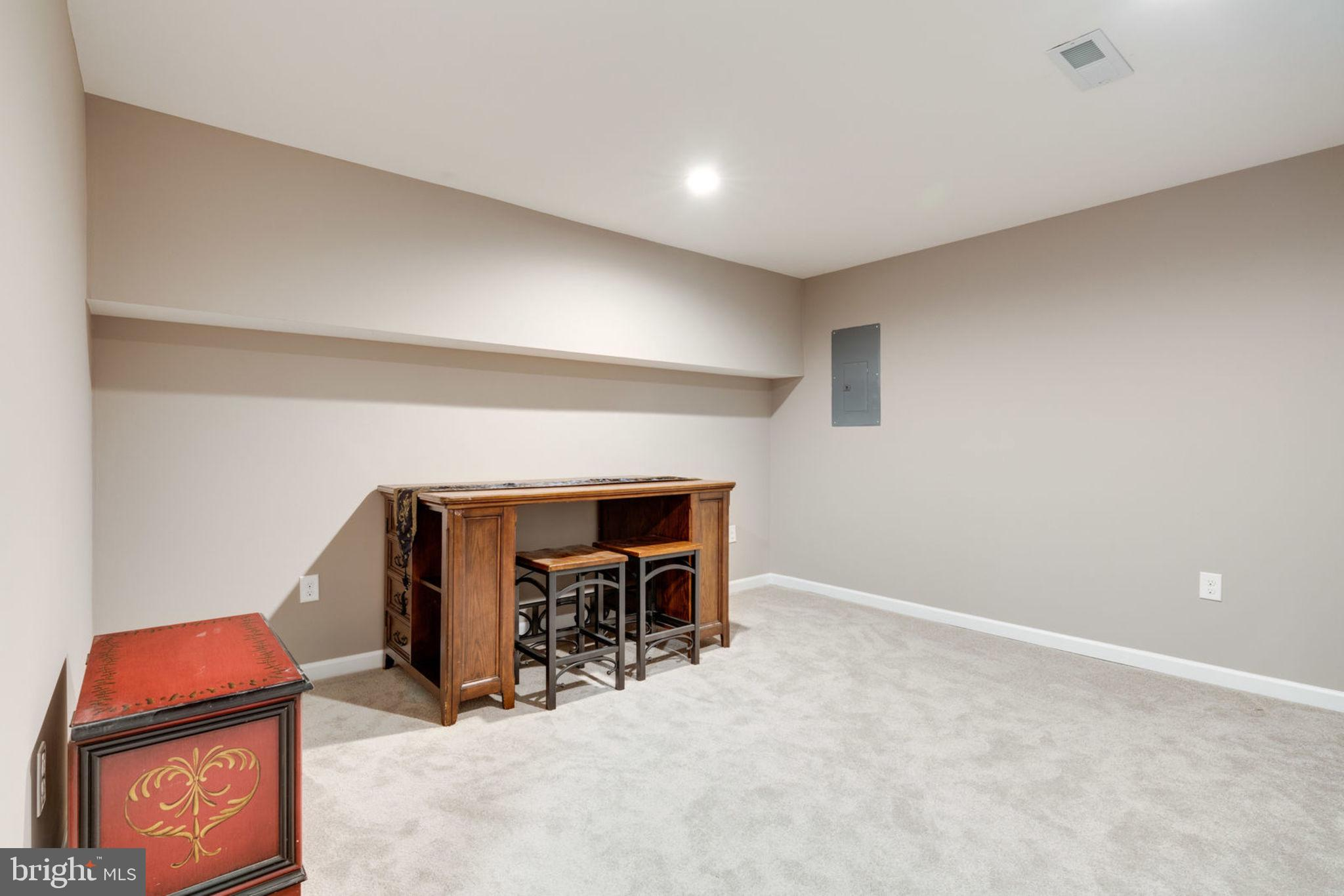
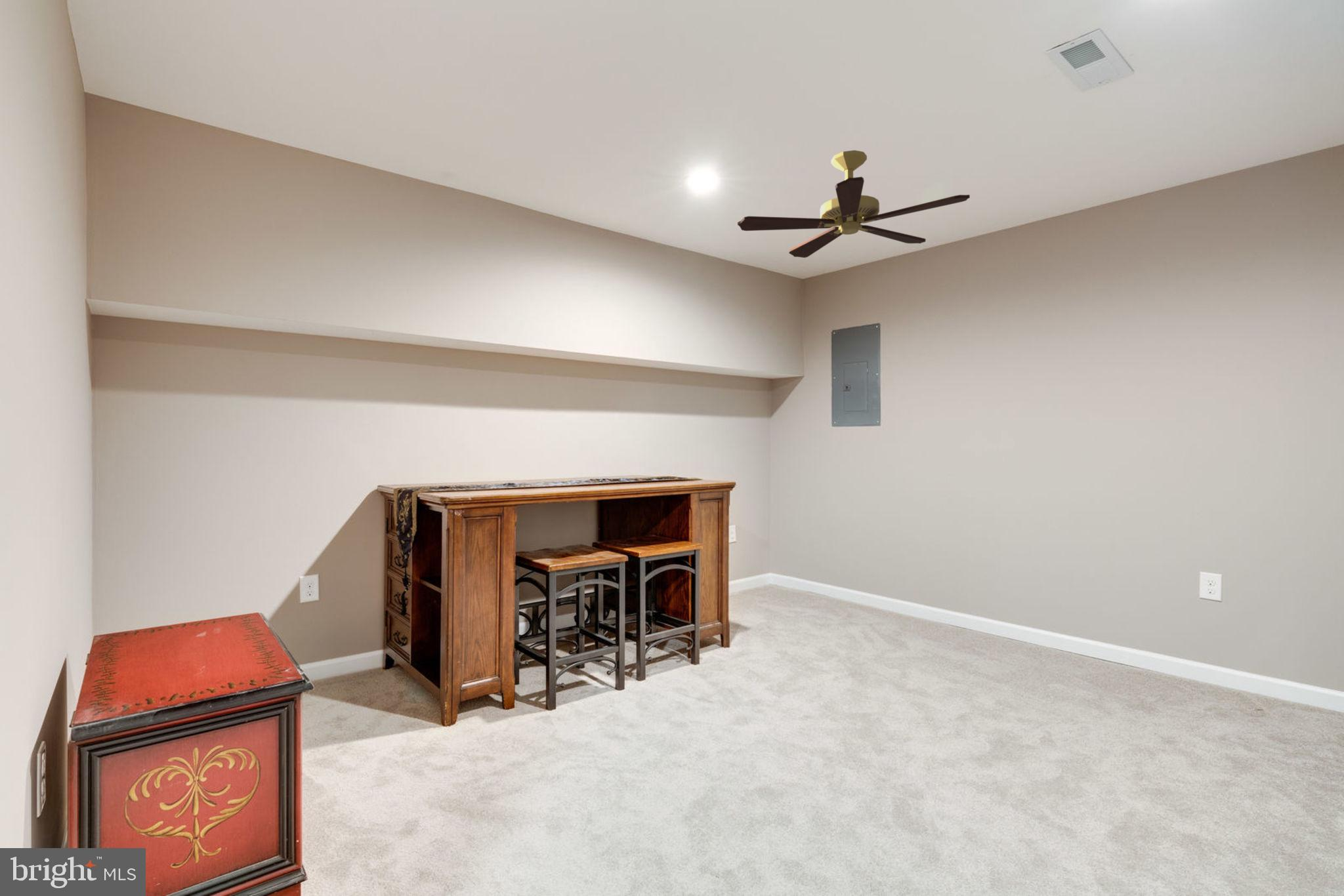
+ ceiling fan (847, 192)
